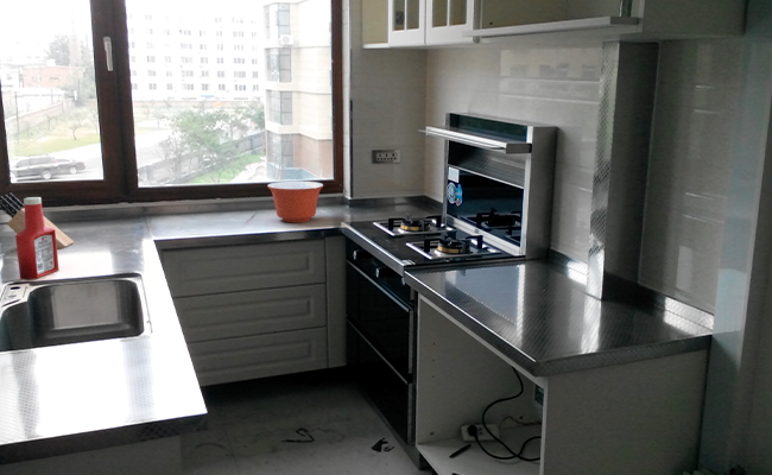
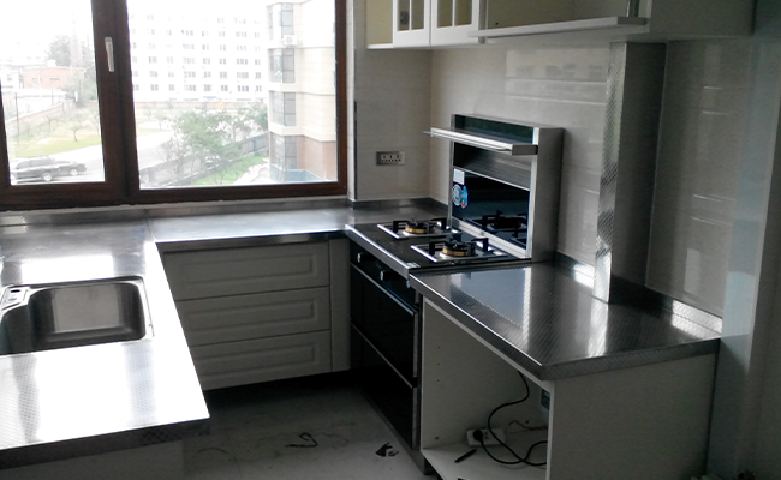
- soap bottle (36, 236)
- knife block (44, 220)
- mixing bowl (296, 202)
